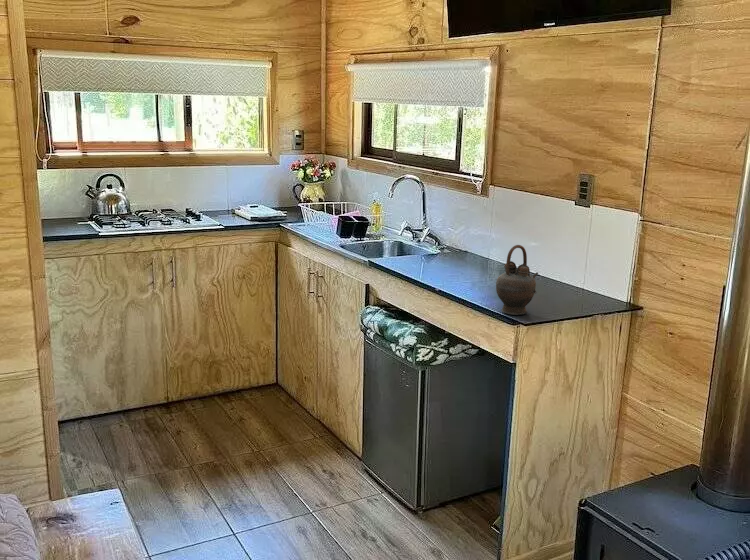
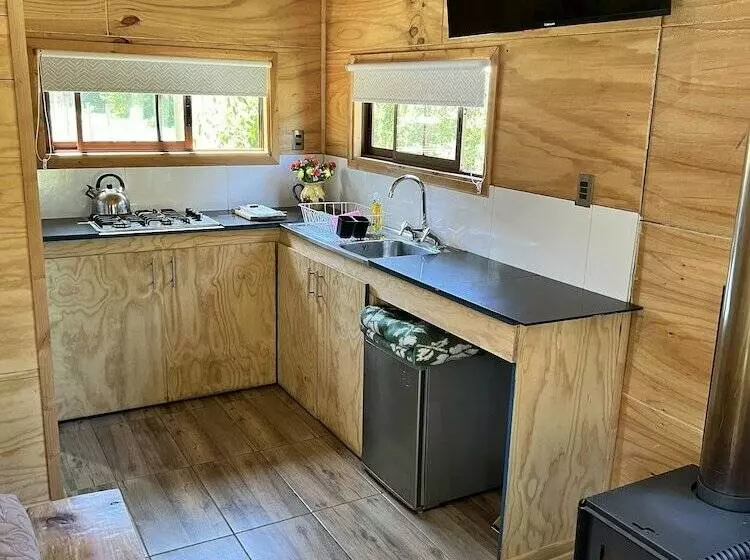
- teapot (519, 278)
